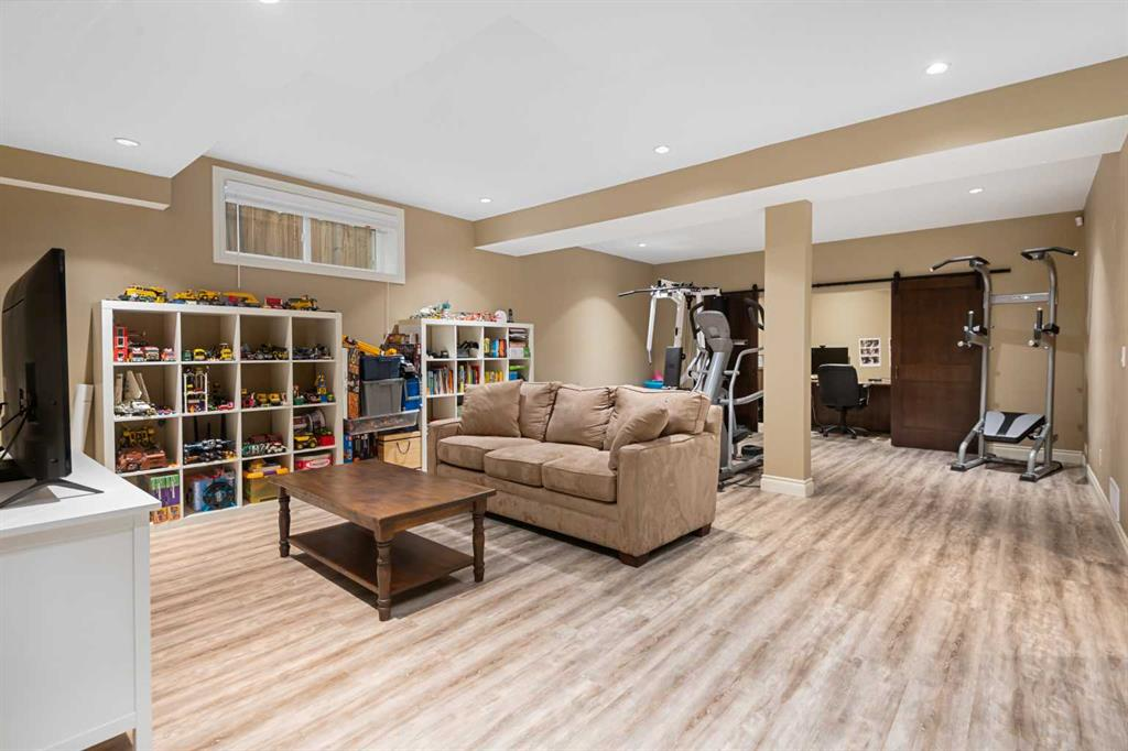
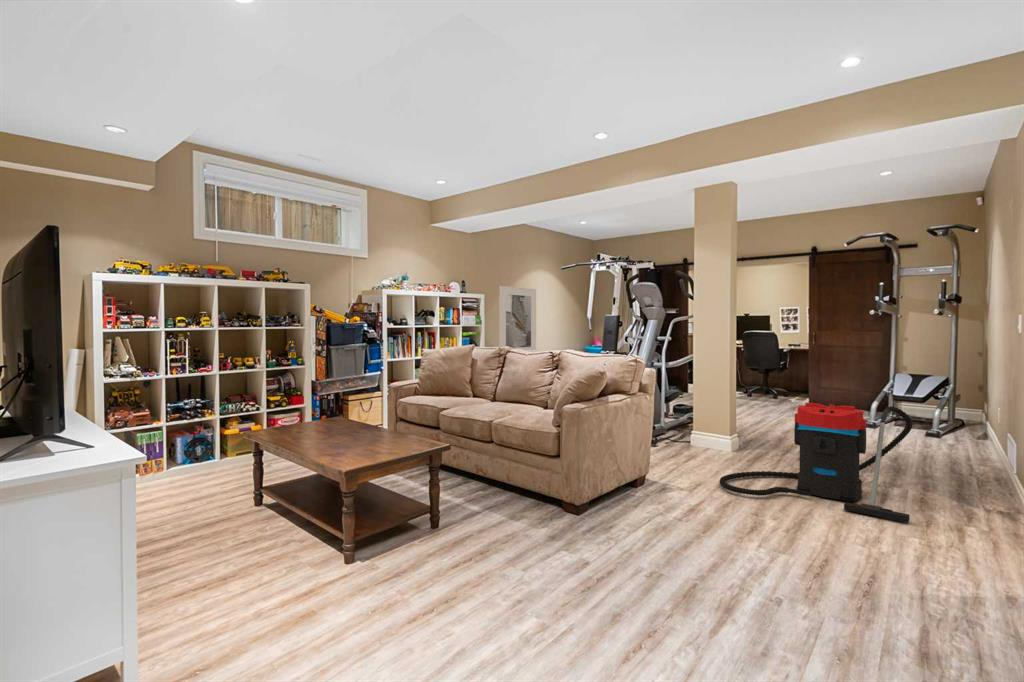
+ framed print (518, 321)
+ vacuum cleaner (815, 447)
